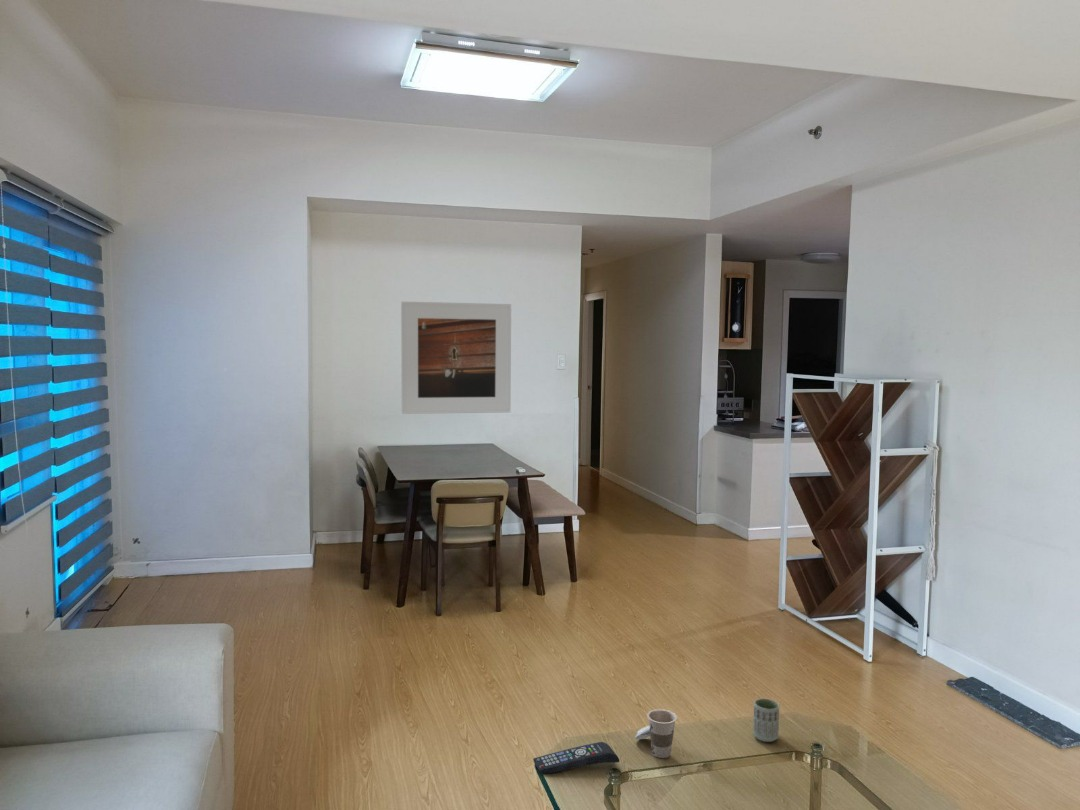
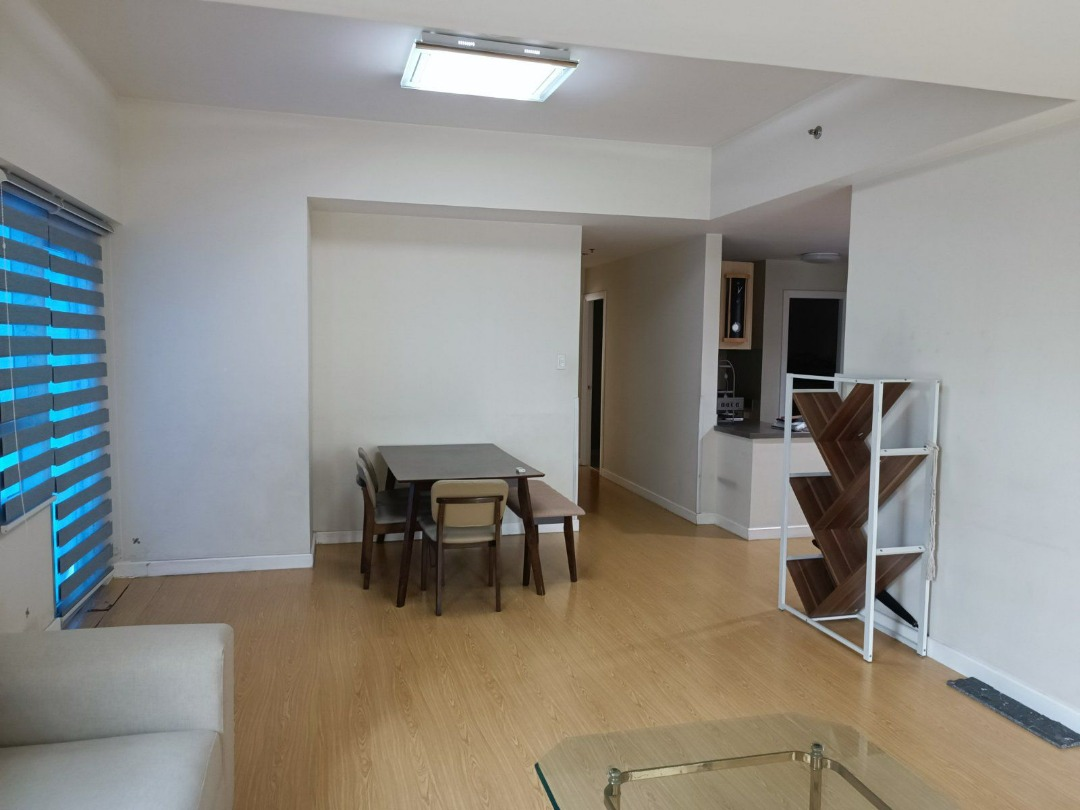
- cup (655, 730)
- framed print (457, 358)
- remote control (576, 758)
- cup (766, 720)
